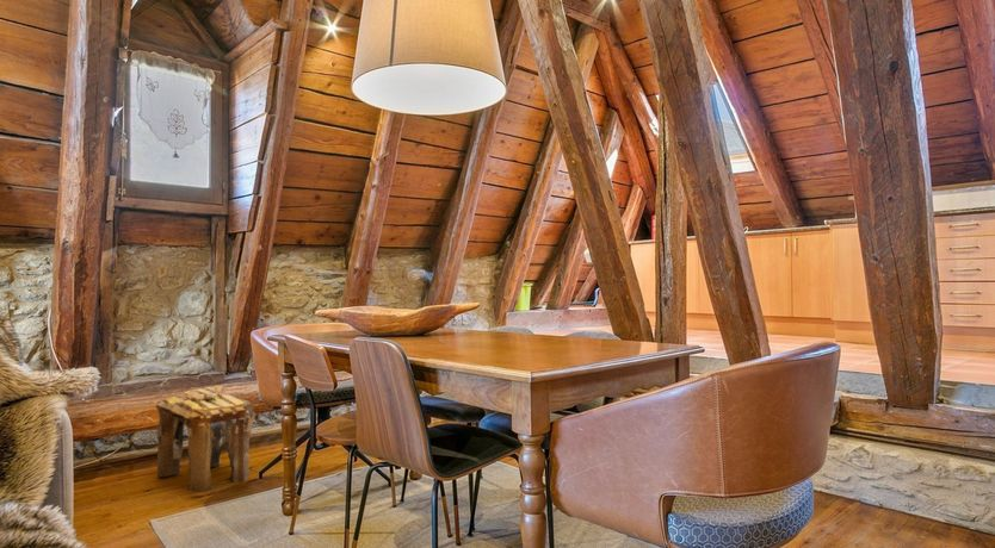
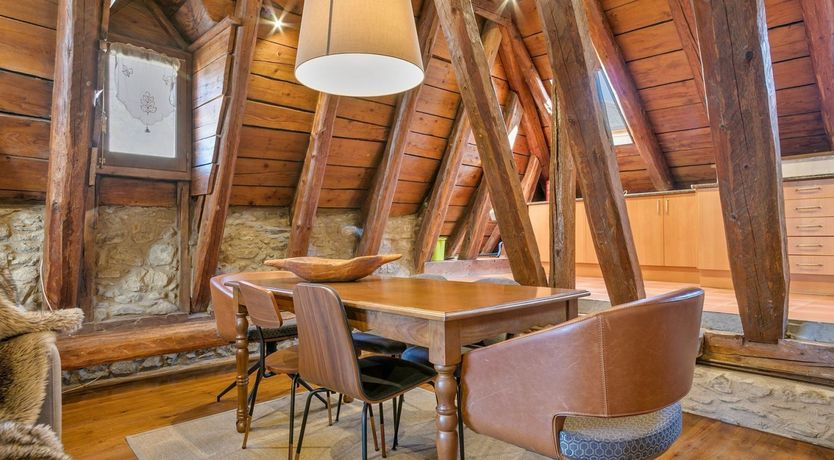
- stool (205, 434)
